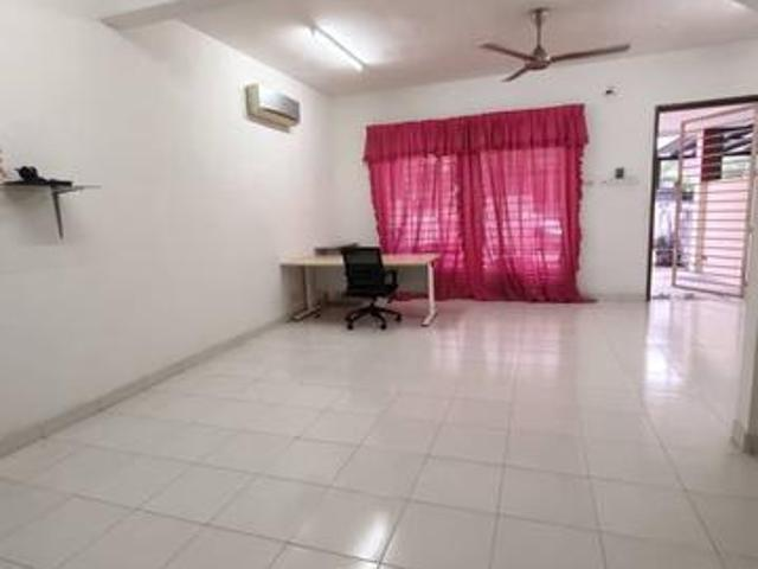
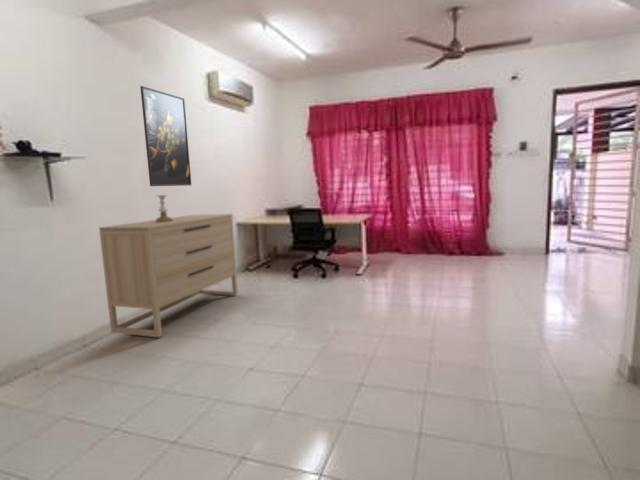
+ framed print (168, 139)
+ candle holder (162, 208)
+ dresser (179, 266)
